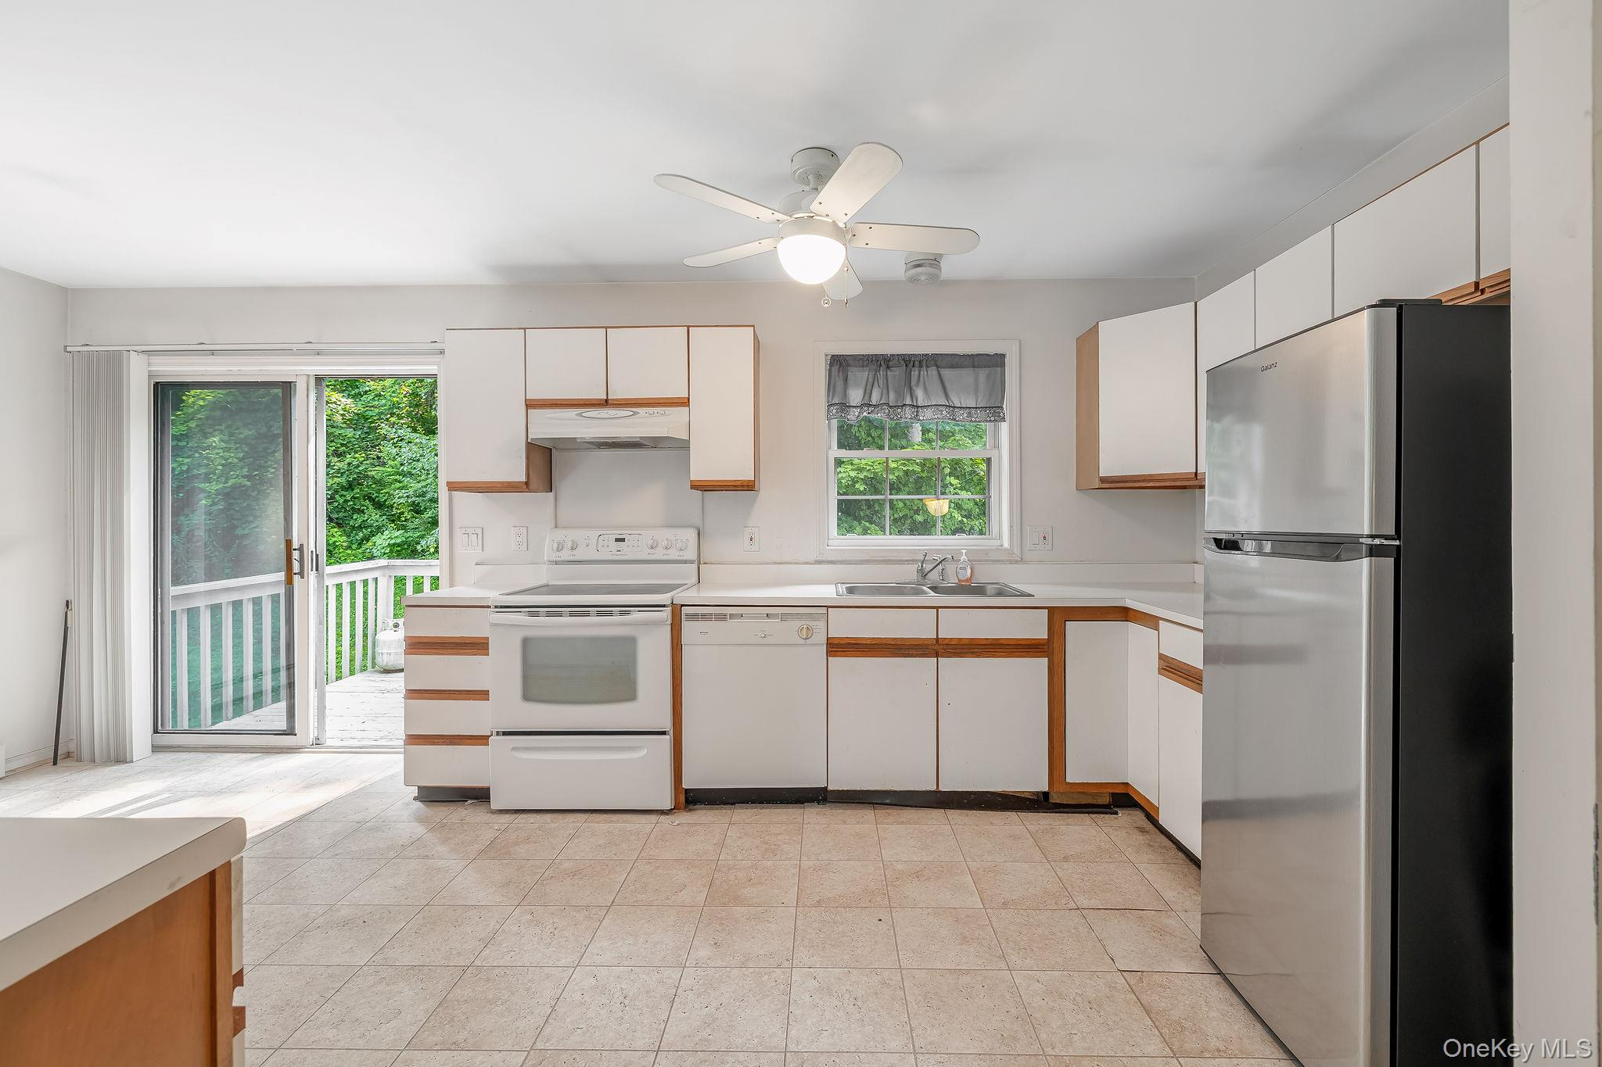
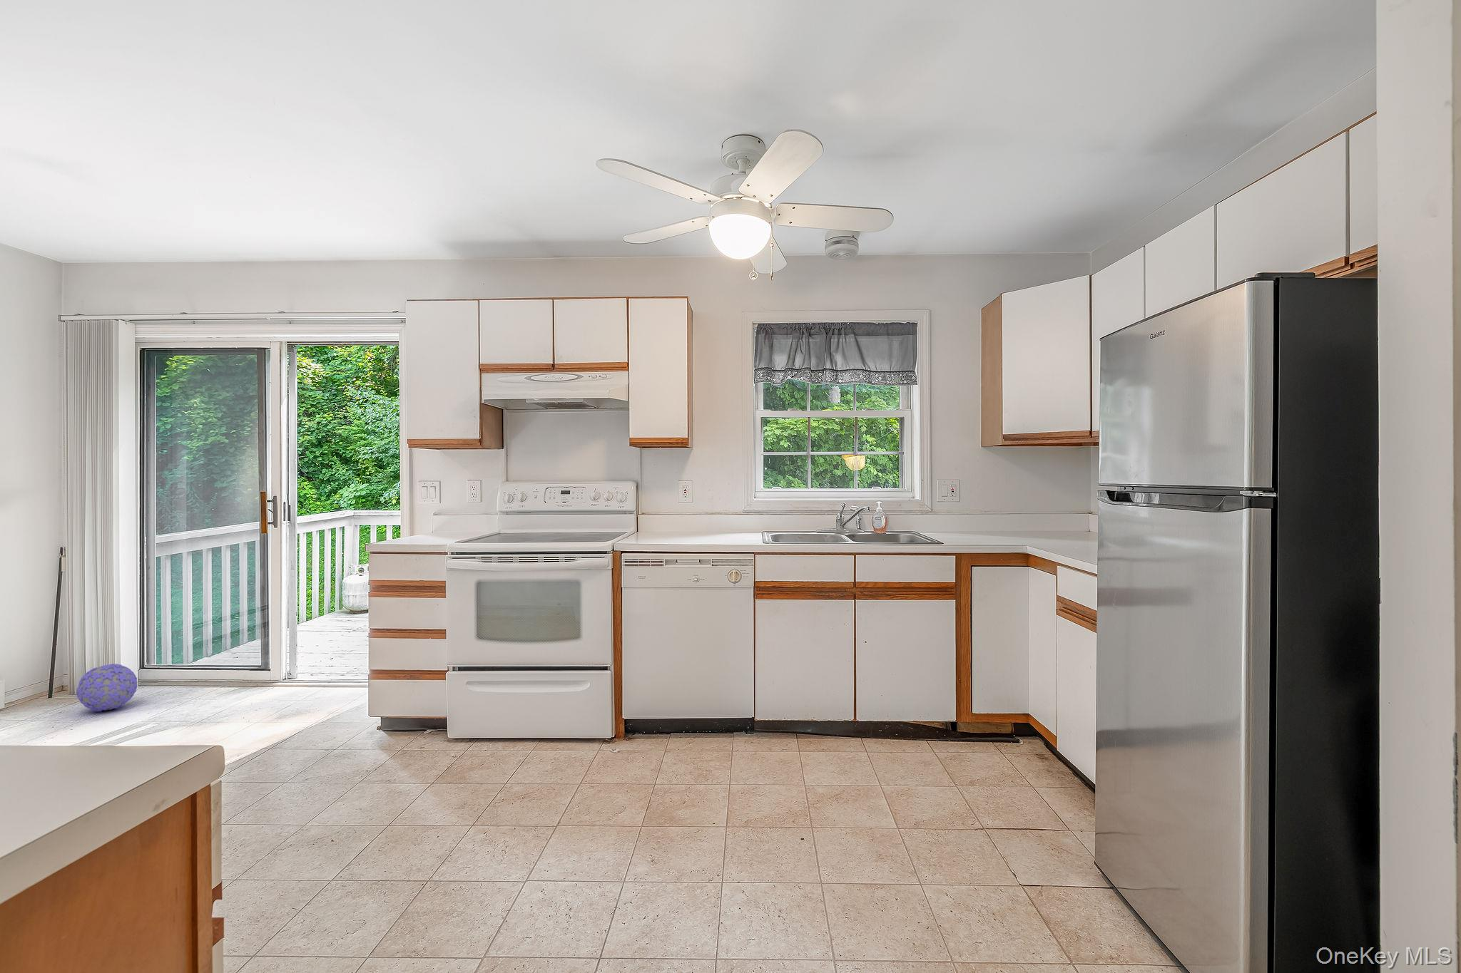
+ ball (108, 686)
